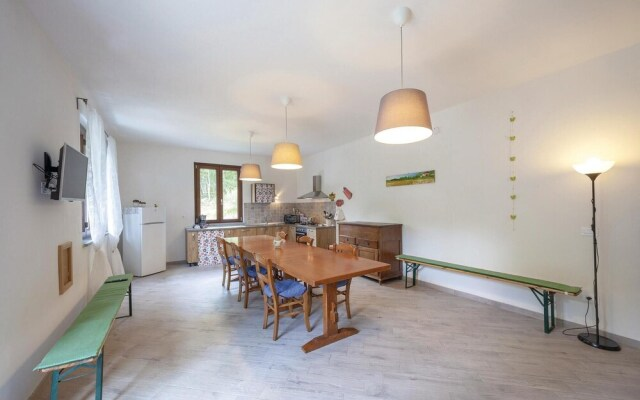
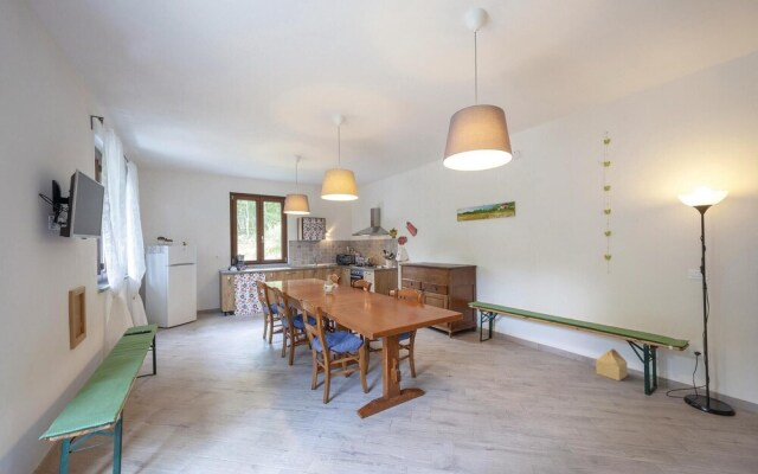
+ cardboard box (611, 361)
